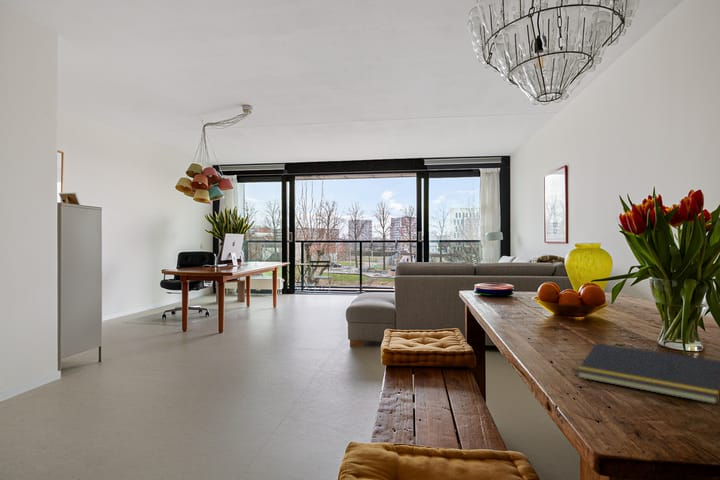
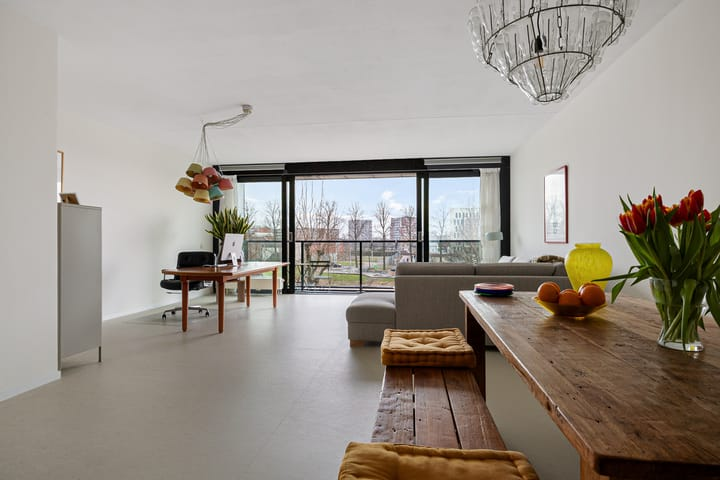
- notepad (647, 369)
